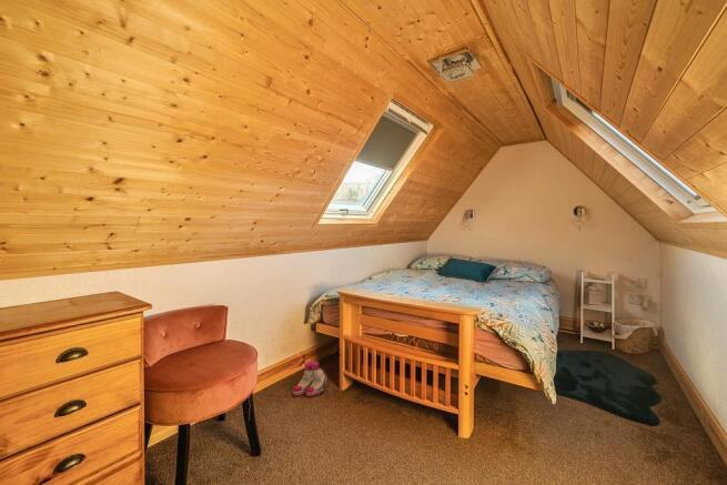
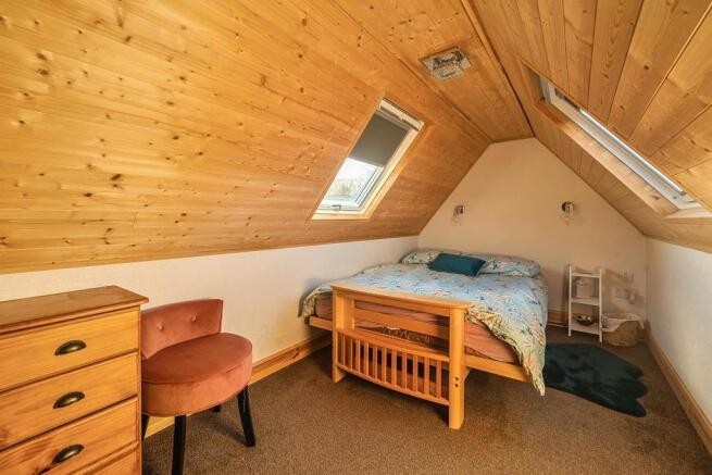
- boots (310, 375)
